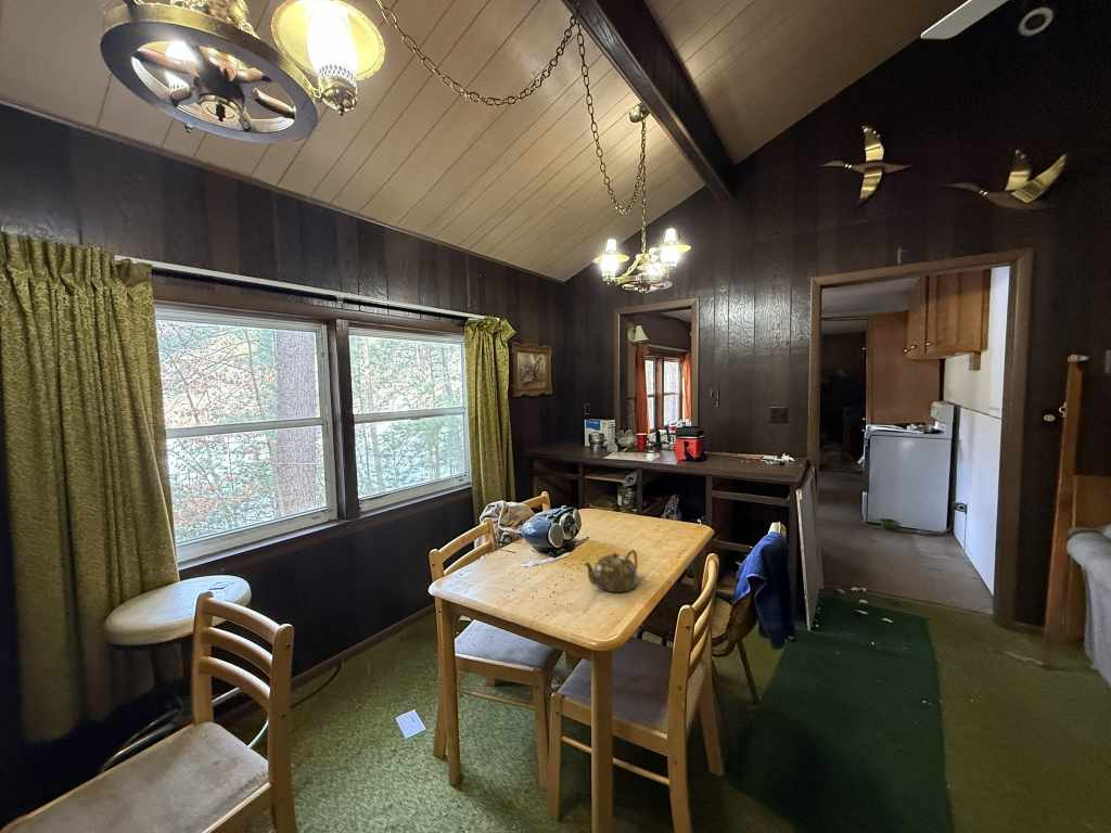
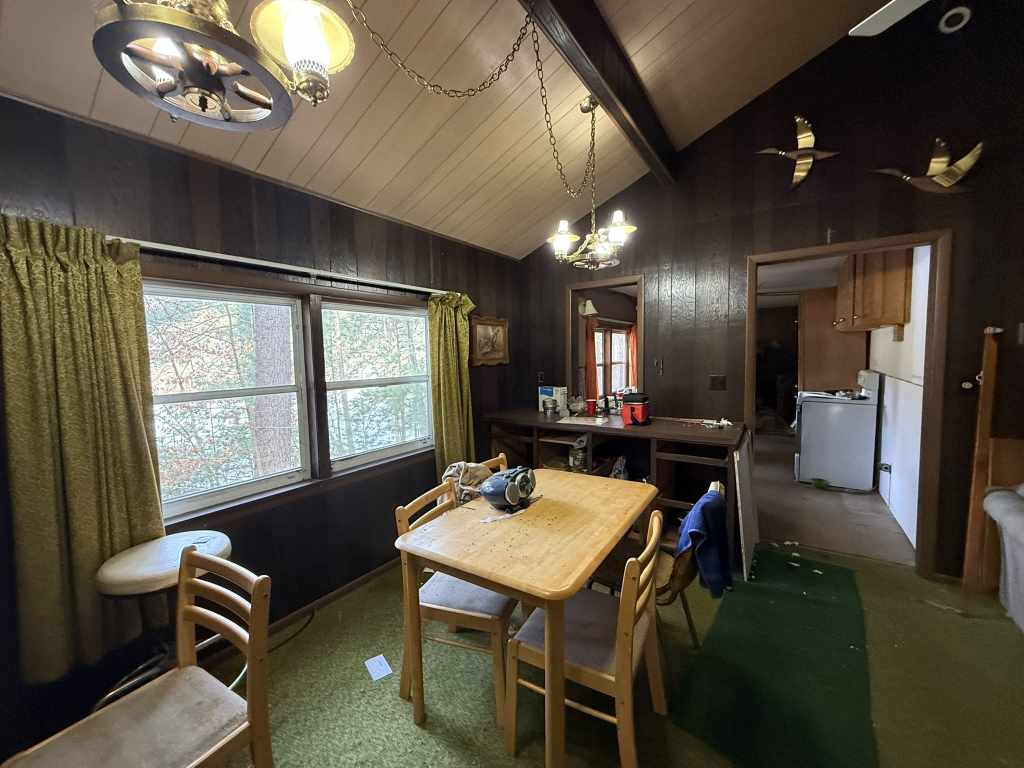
- teapot (612, 568)
